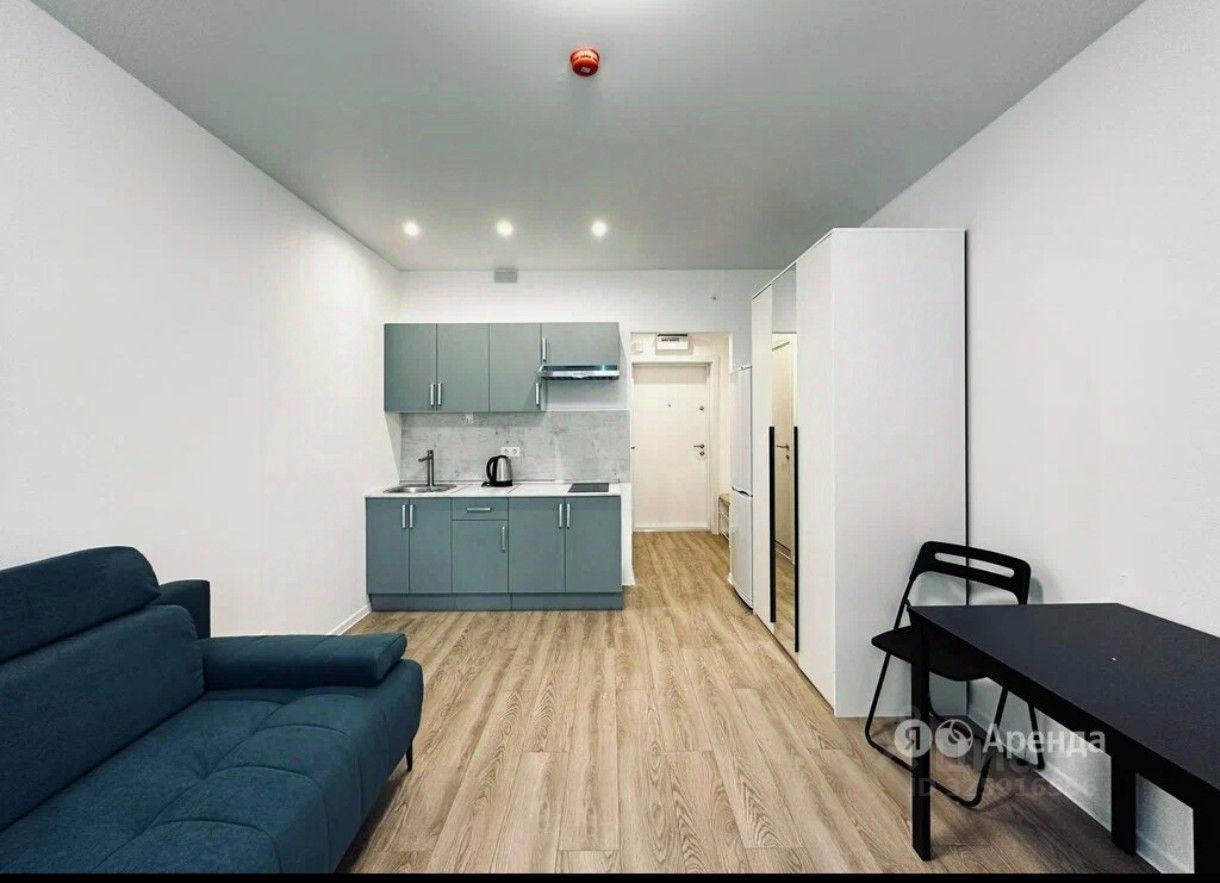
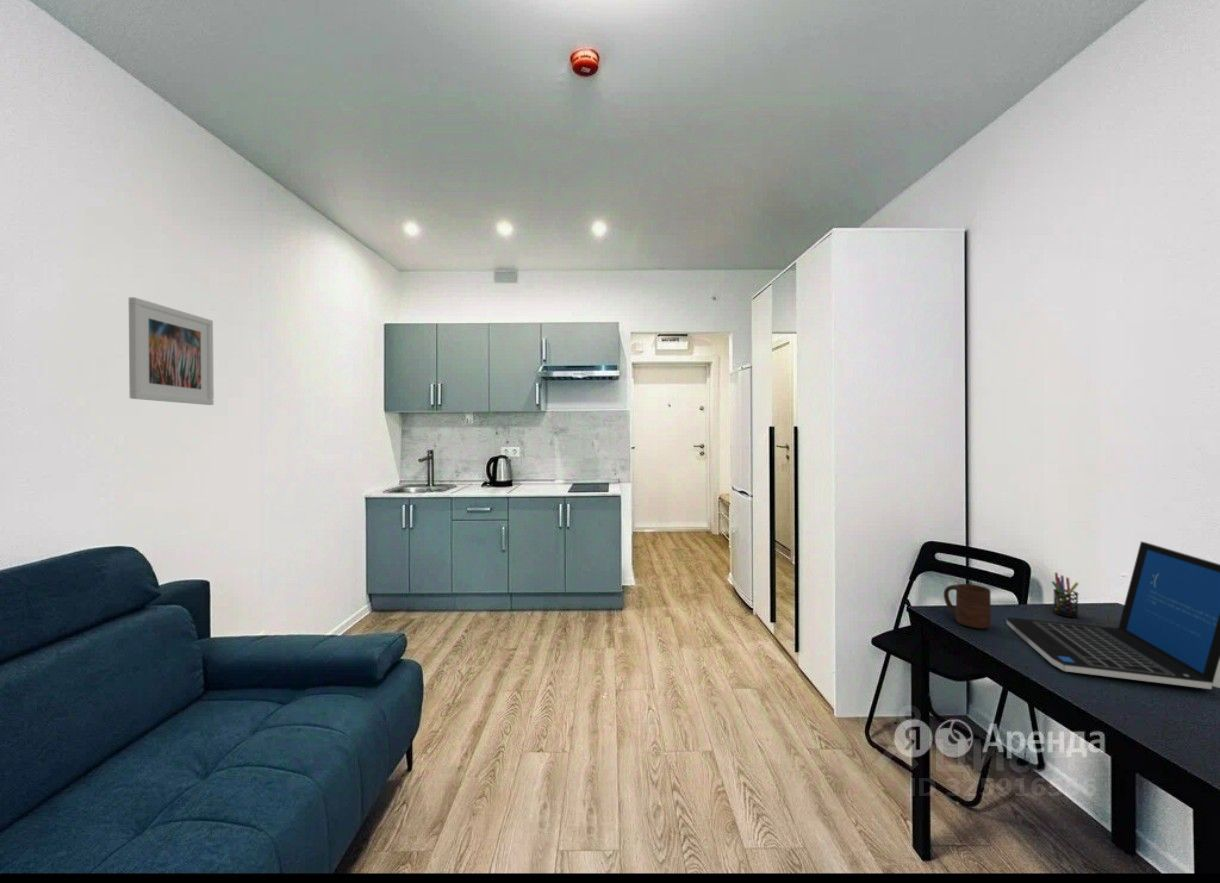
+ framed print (175, 356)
+ pen holder (1062, 594)
+ laptop (1124, 604)
+ cup (967, 605)
